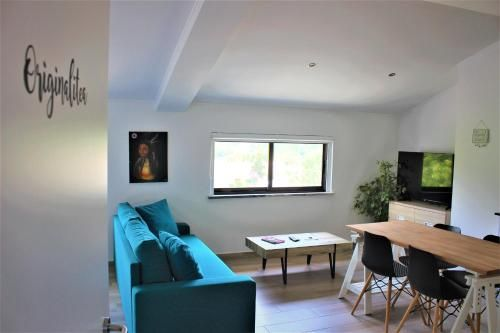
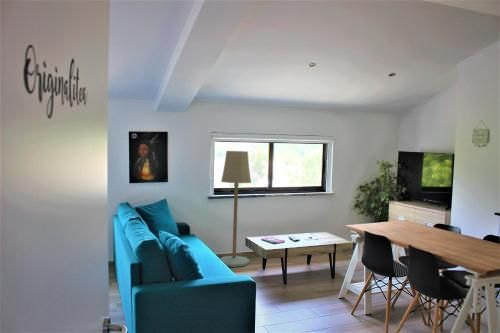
+ floor lamp (235, 207)
